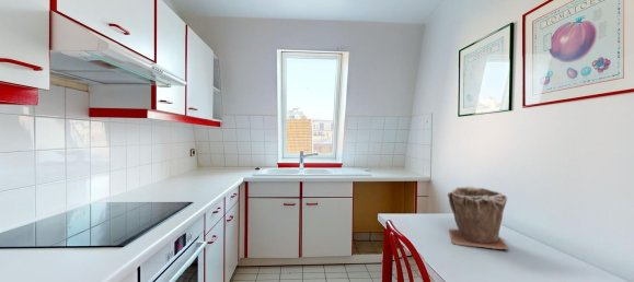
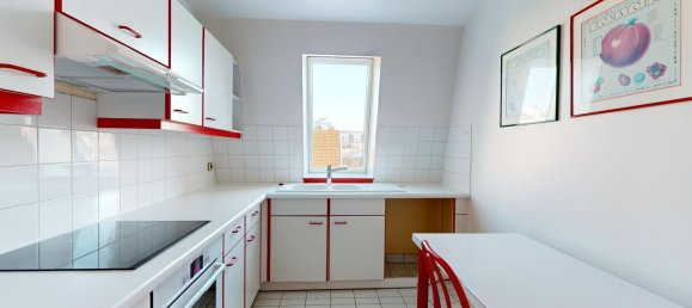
- plant pot (475, 214)
